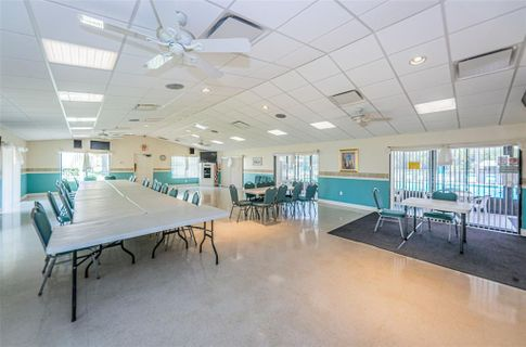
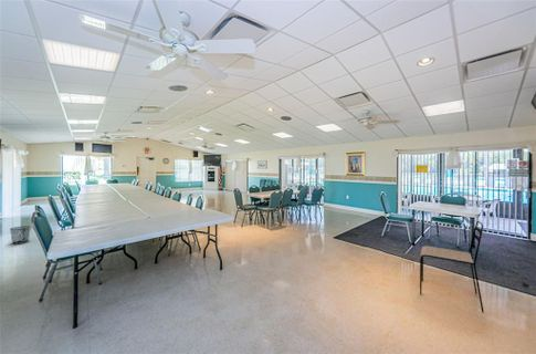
+ waste bin (20, 235)
+ dining chair (449, 257)
